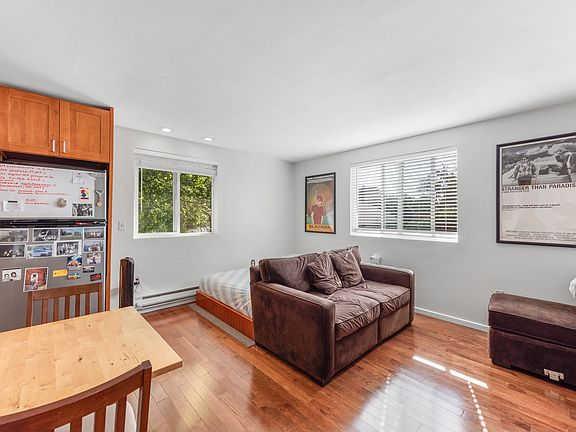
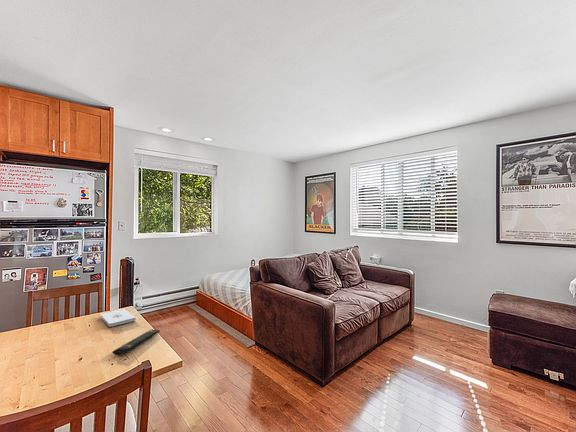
+ remote control (138, 341)
+ notepad (117, 317)
